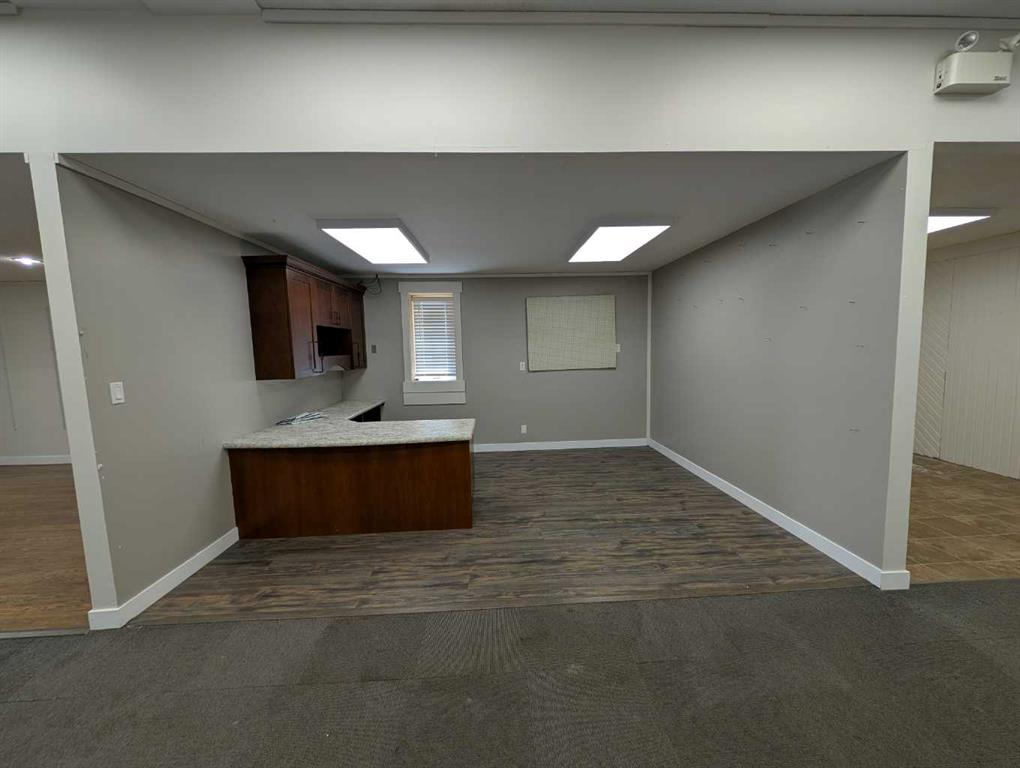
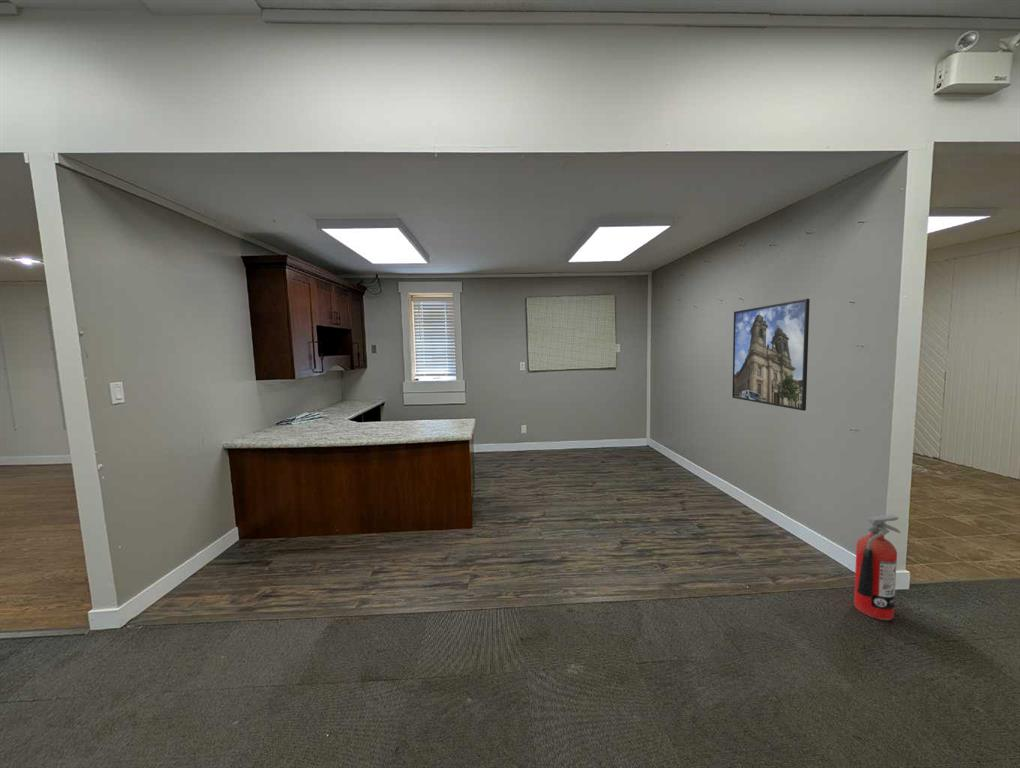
+ fire extinguisher (874, 564)
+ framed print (765, 355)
